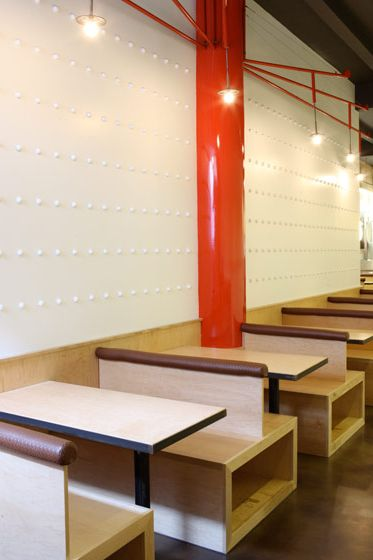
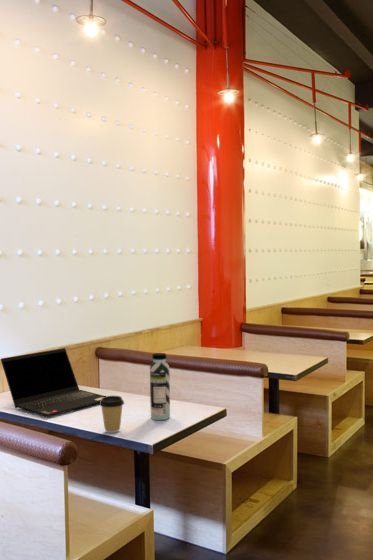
+ coffee cup (112, 414)
+ laptop computer (56, 380)
+ water bottle (159, 385)
